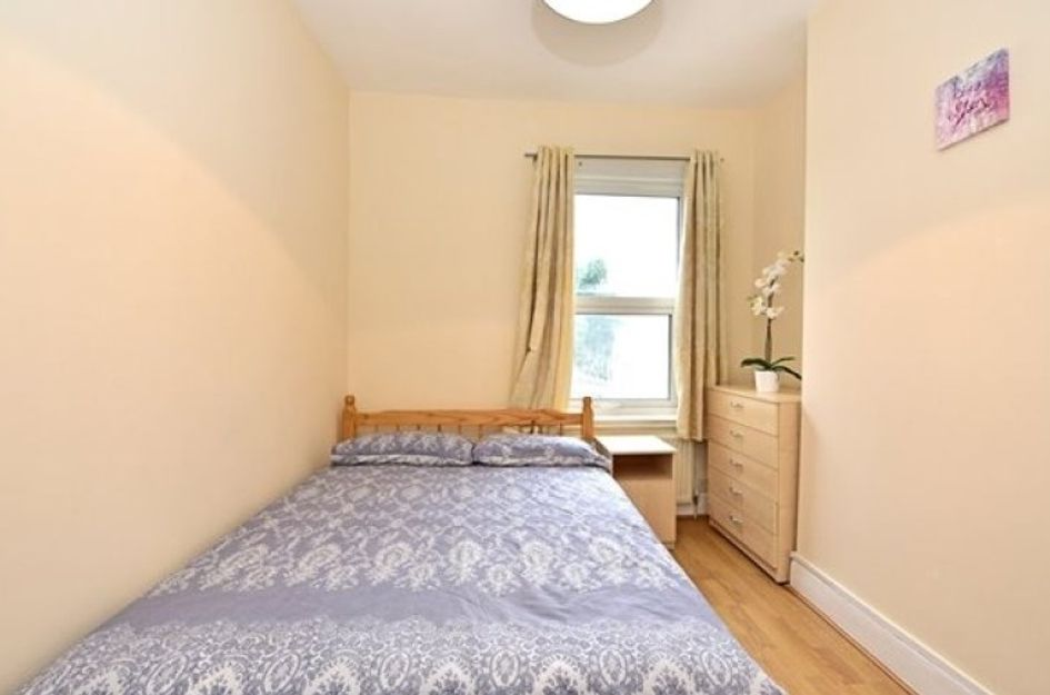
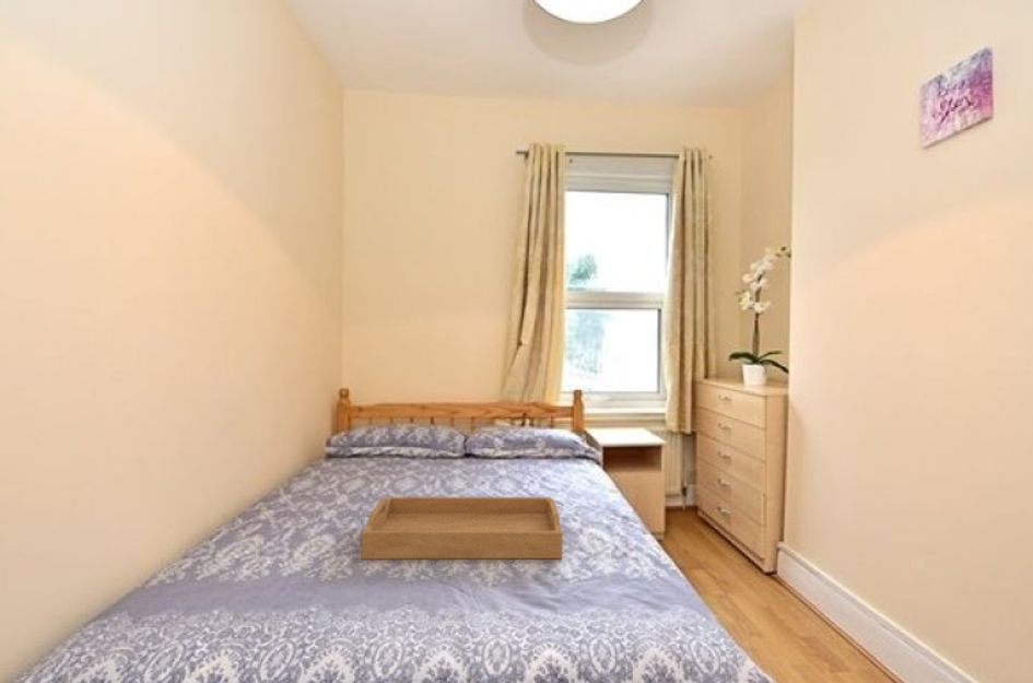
+ serving tray (466, 520)
